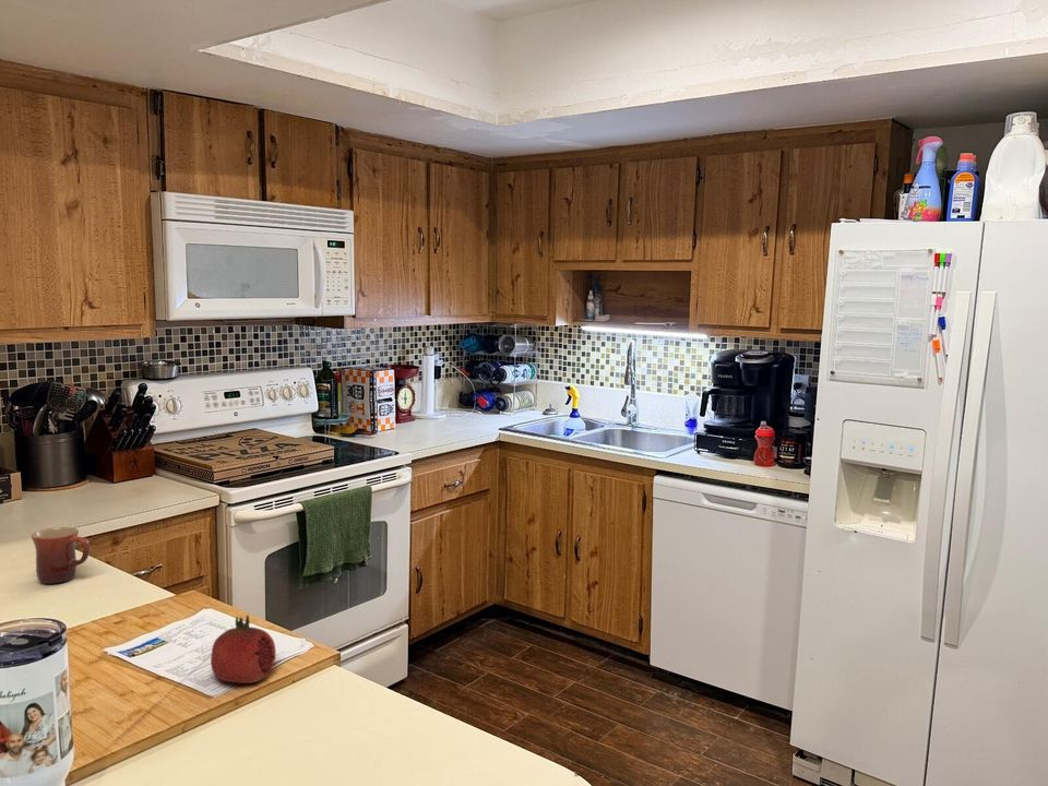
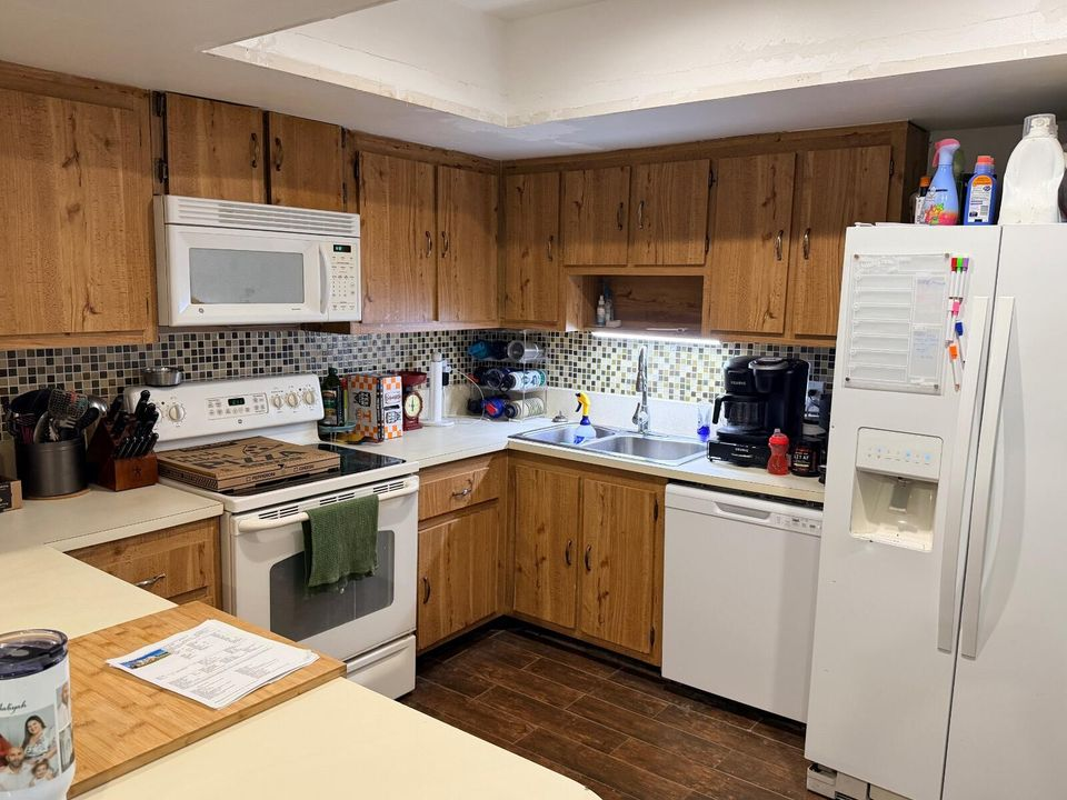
- fruit (243, 645)
- mug (62, 556)
